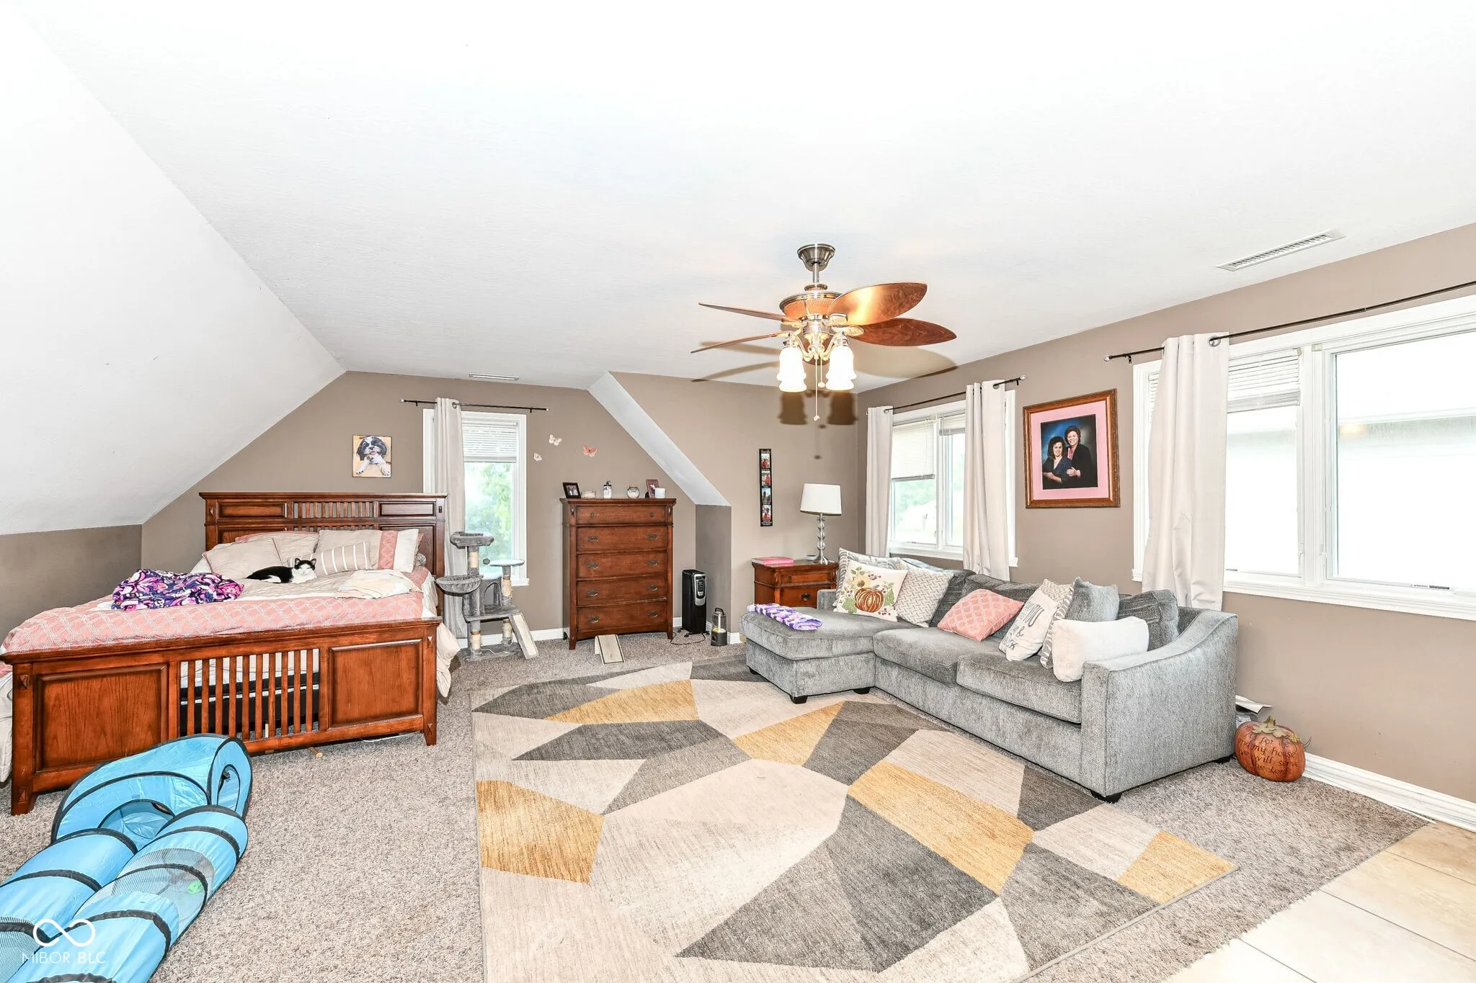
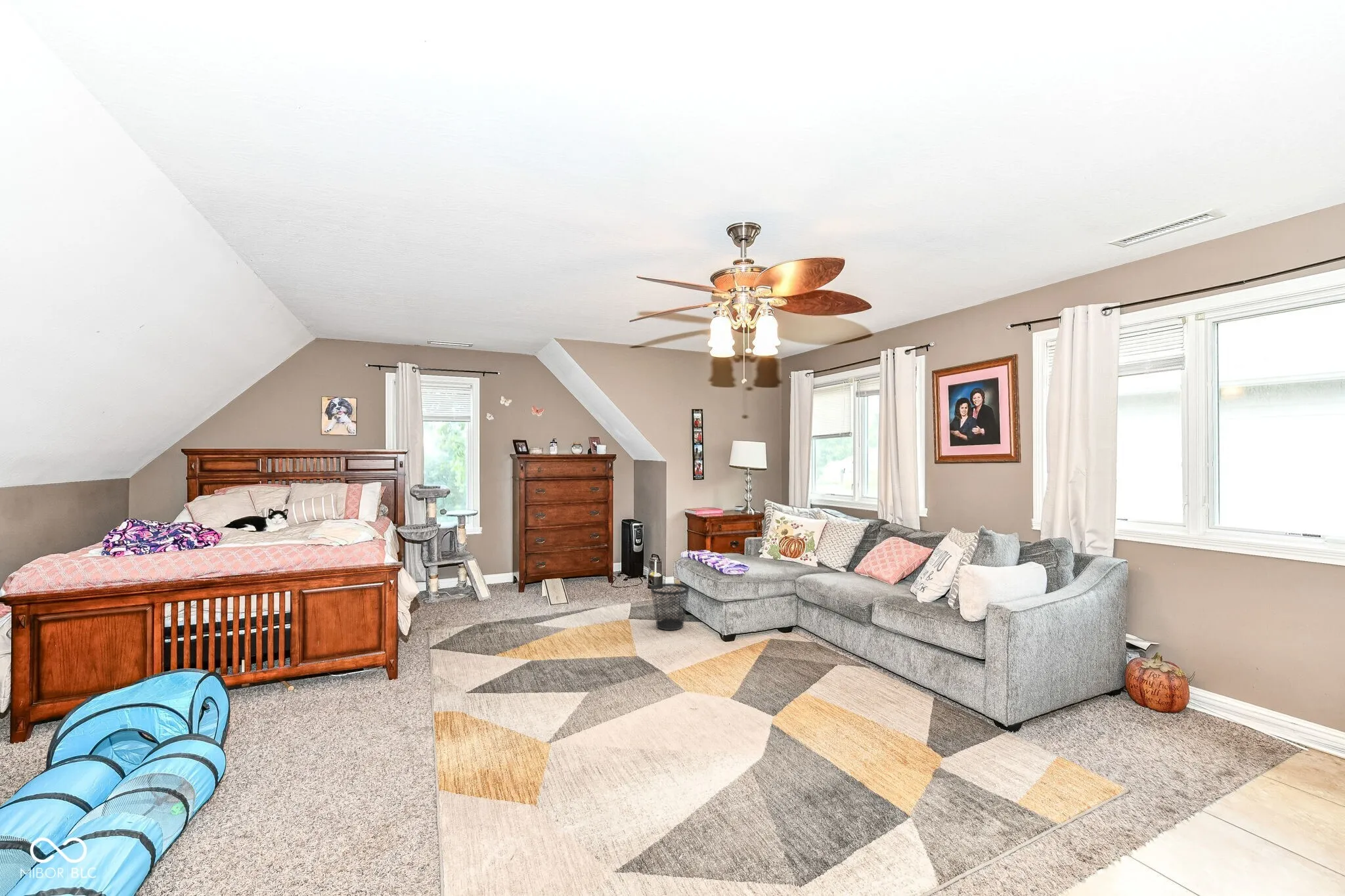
+ wastebasket (670, 607)
